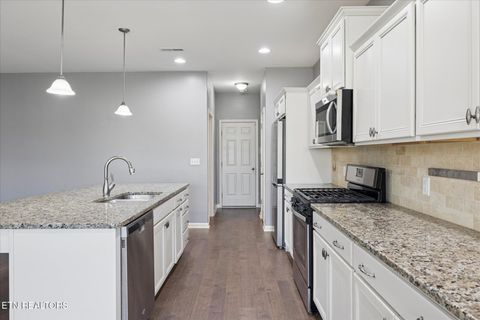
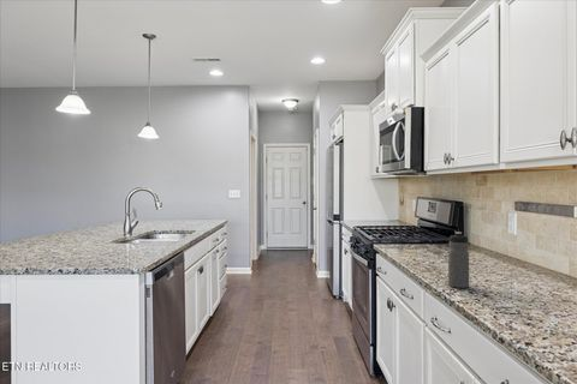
+ water bottle (458, 258)
